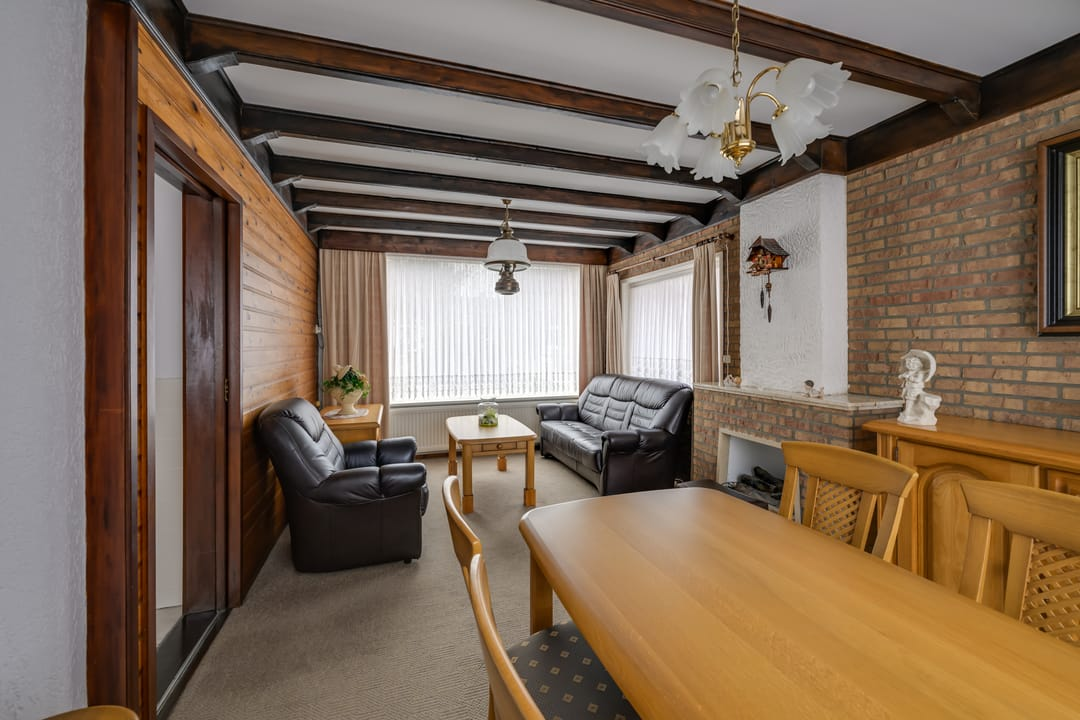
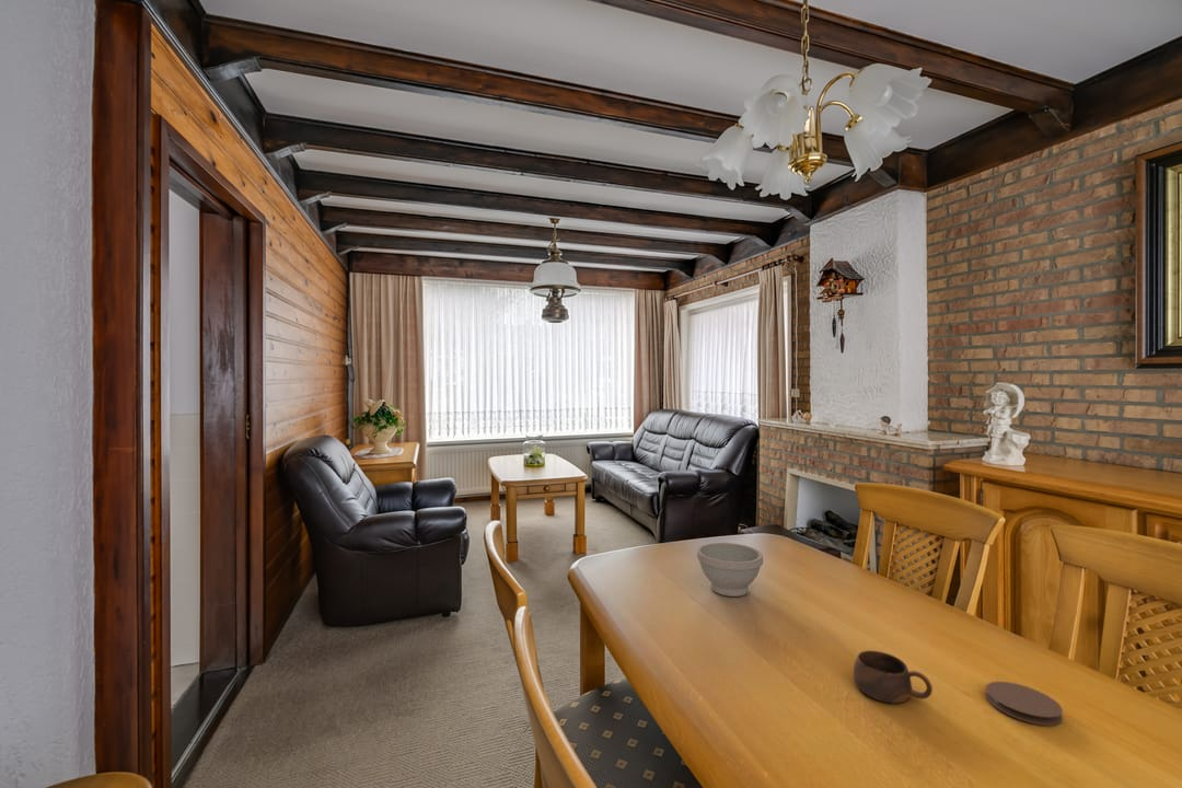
+ cup (890, 679)
+ bowl (729, 570)
+ coaster (1022, 702)
